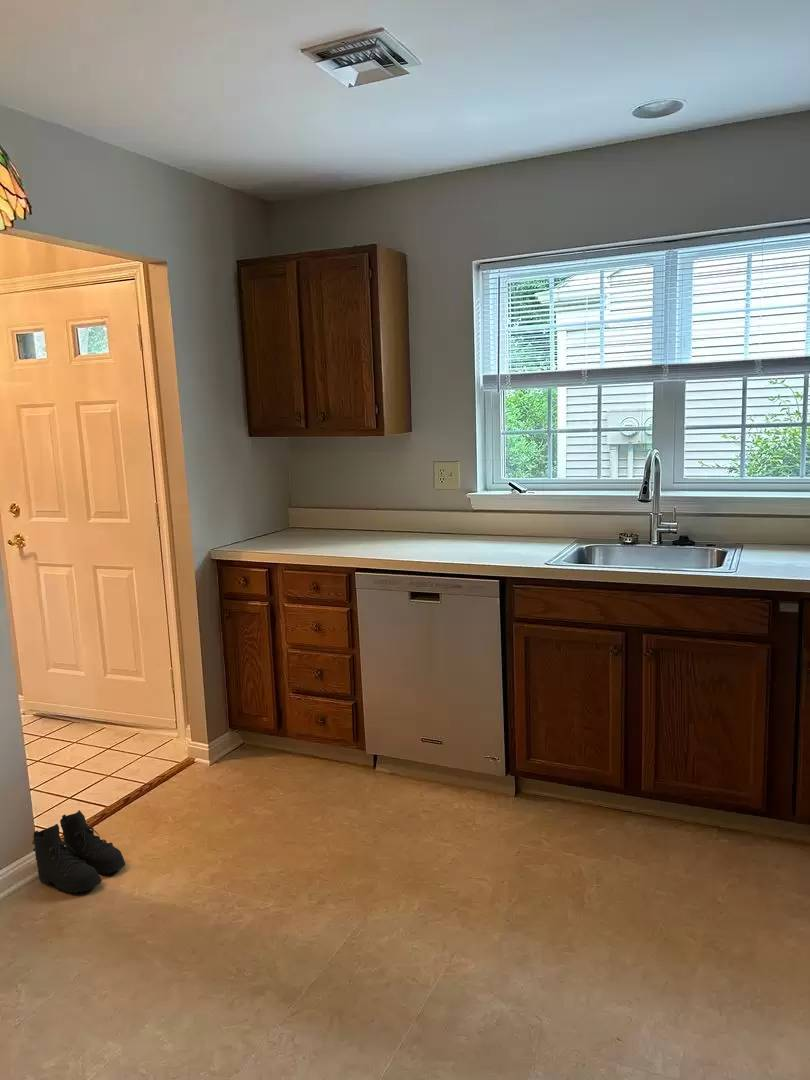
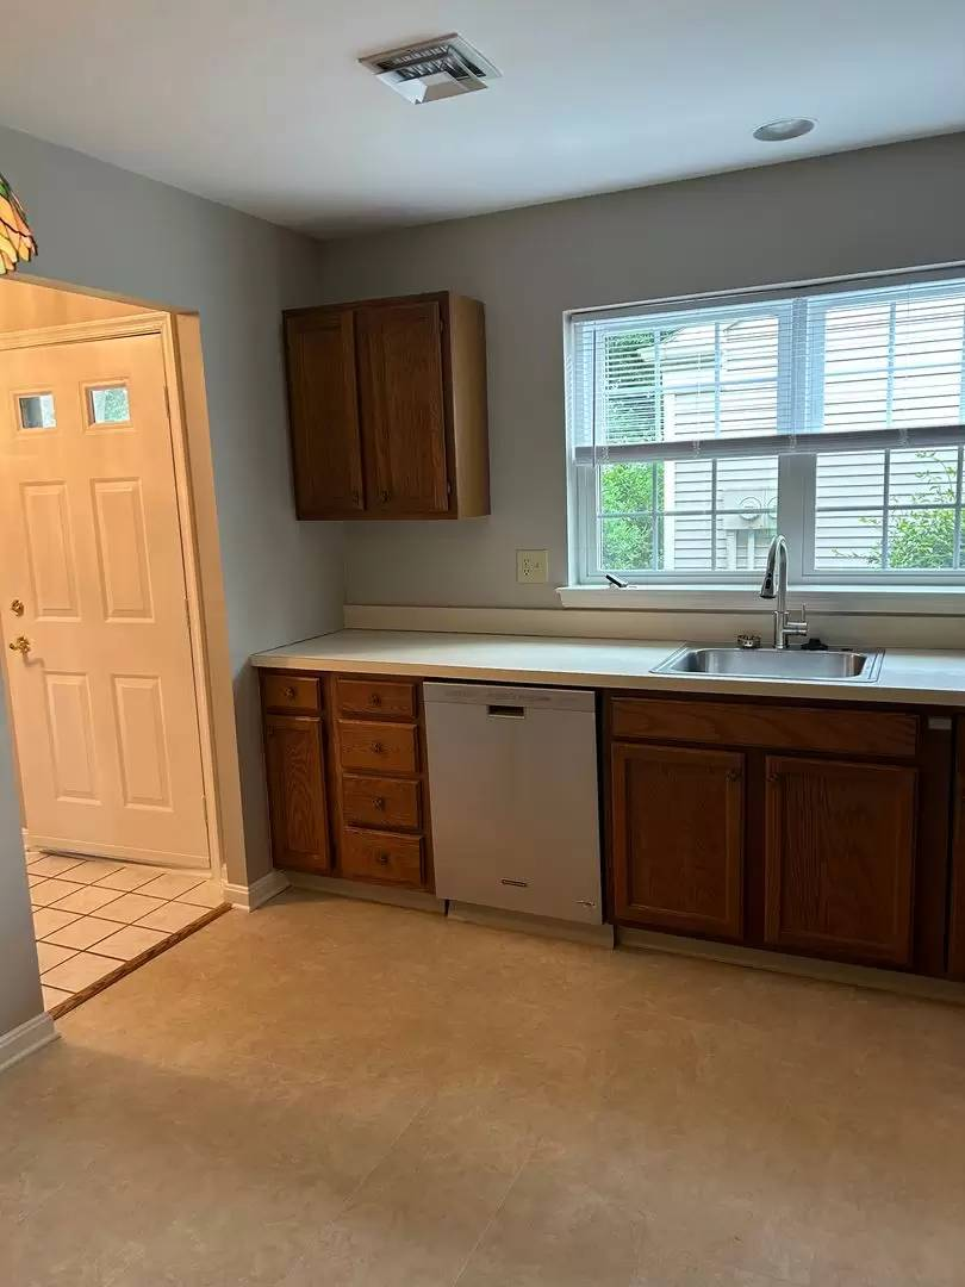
- boots (78, 847)
